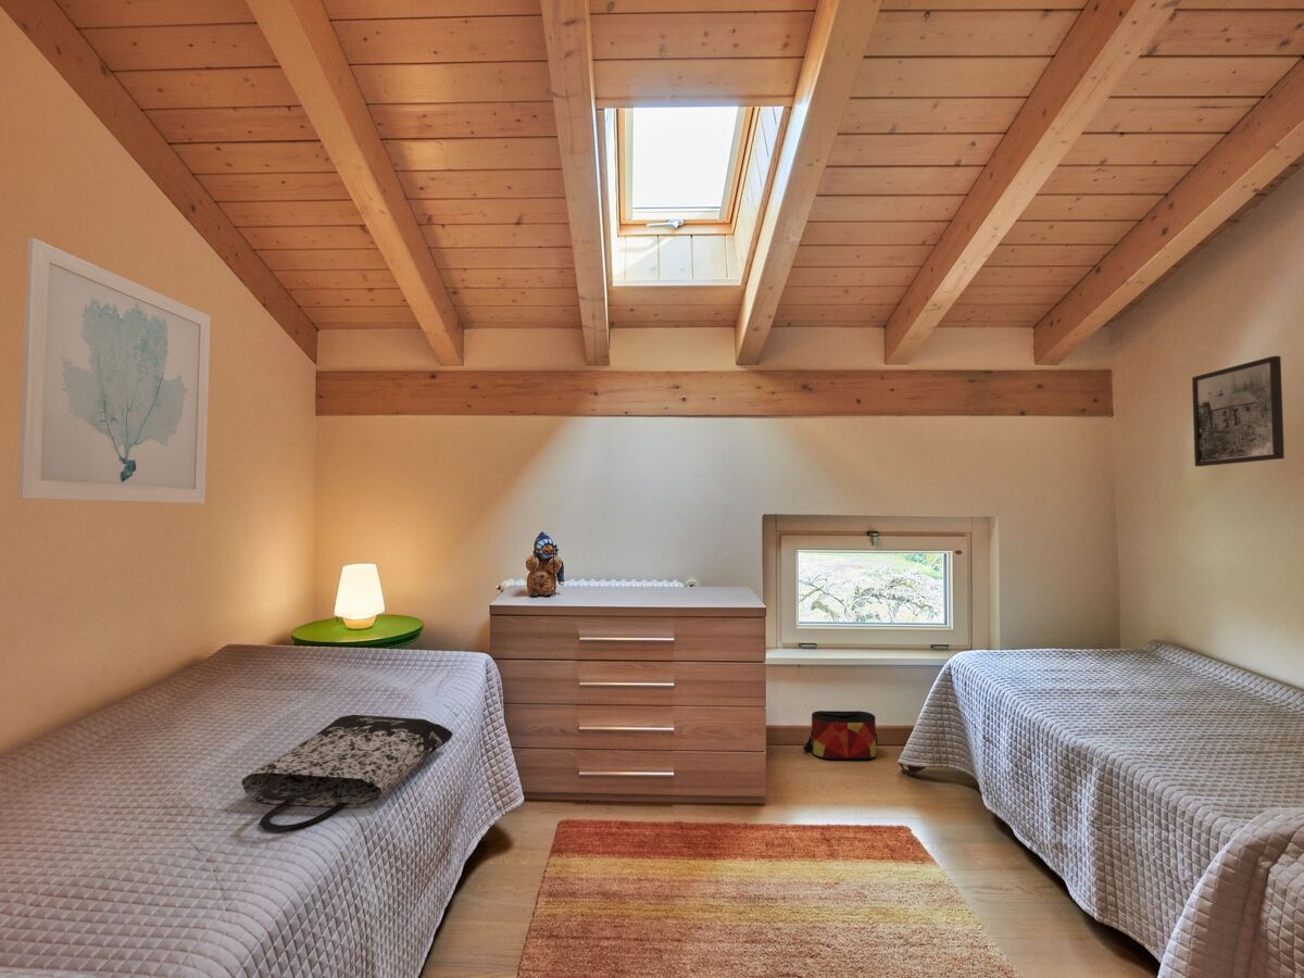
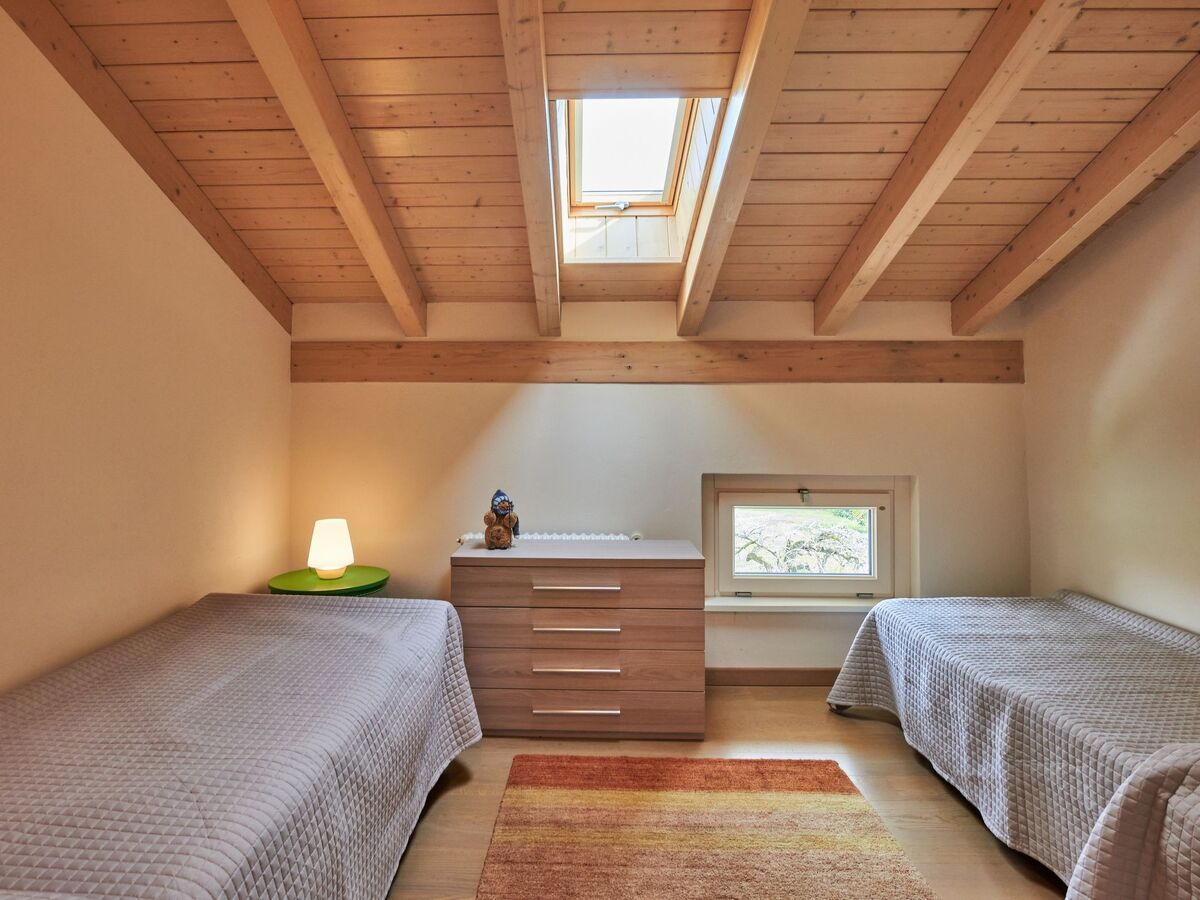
- wall art (129, 391)
- bag (840, 732)
- tote bag (341, 761)
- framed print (1234, 414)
